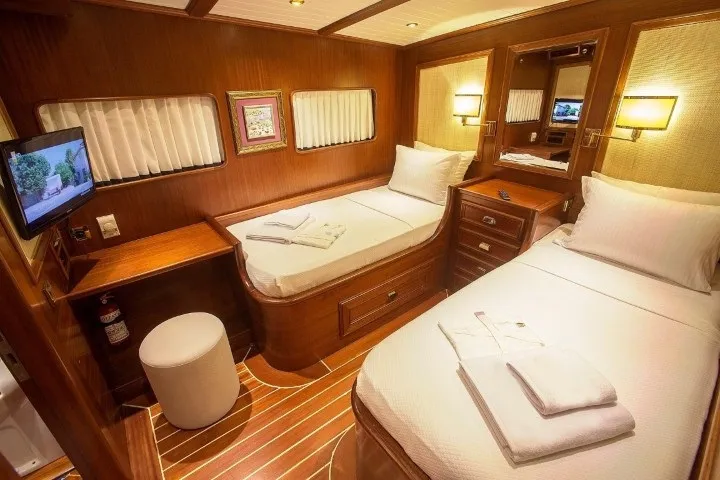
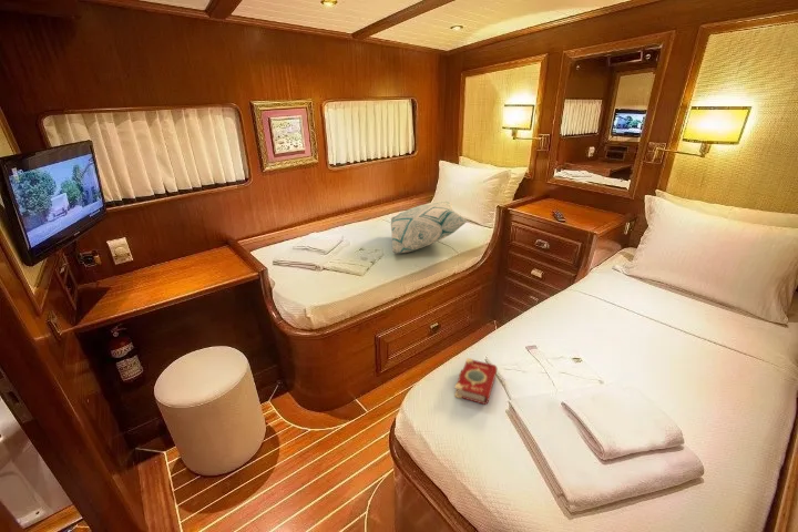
+ book (475, 377)
+ decorative pillow (424, 225)
